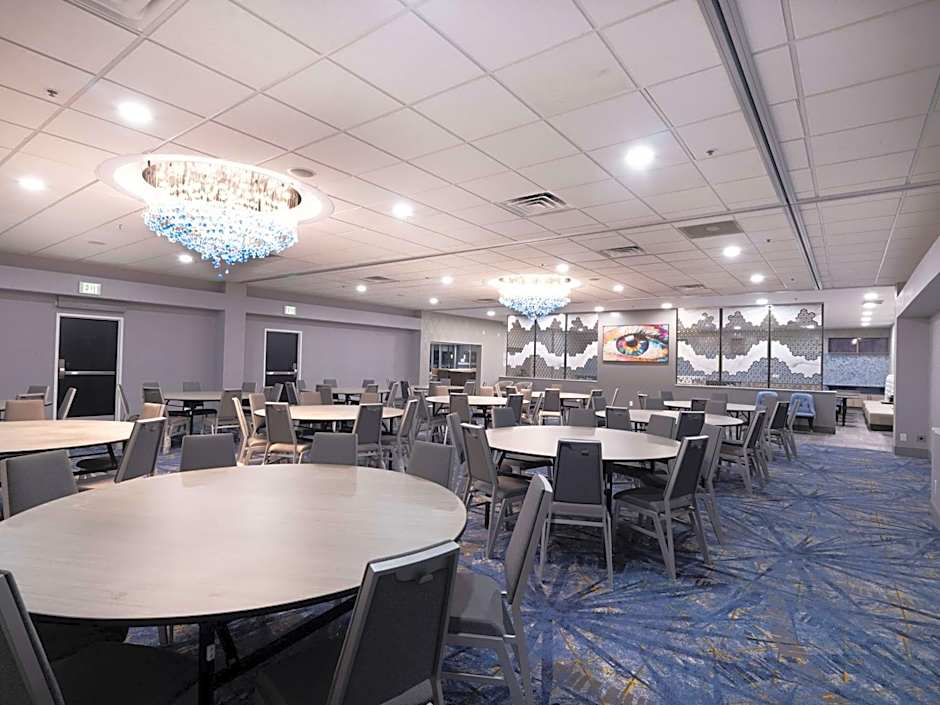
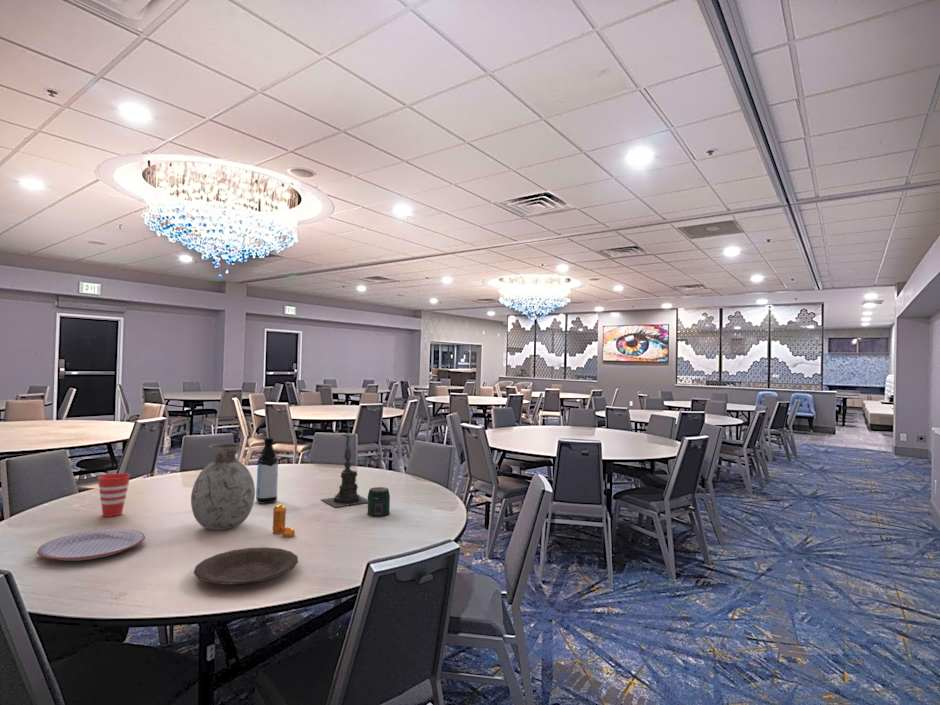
+ cup (113, 495)
+ water bottle (267, 469)
+ jar (378, 501)
+ candle holder (347, 461)
+ pepper shaker (284, 519)
+ vase (224, 485)
+ plate (93, 545)
+ plate (247, 568)
